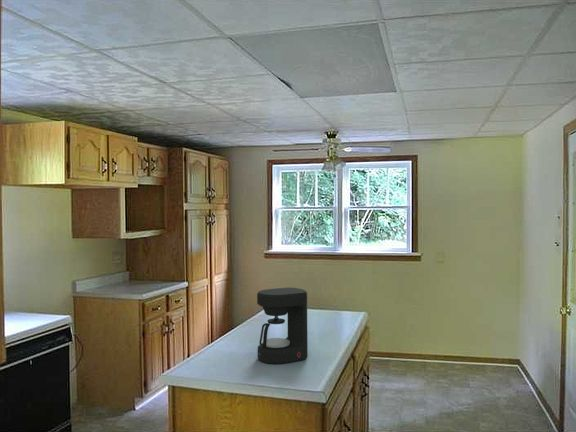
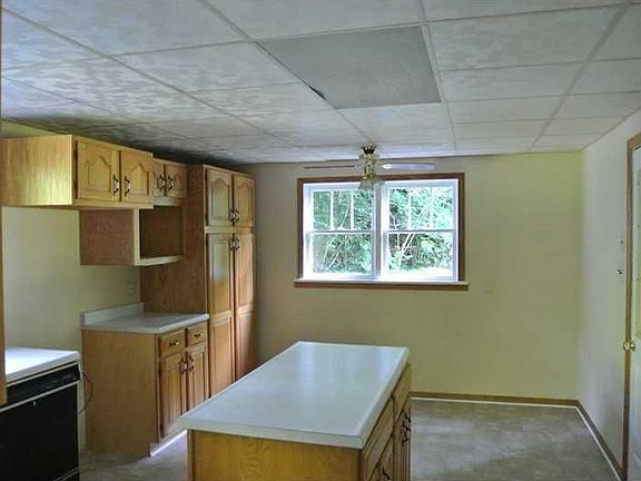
- coffee maker (282, 323)
